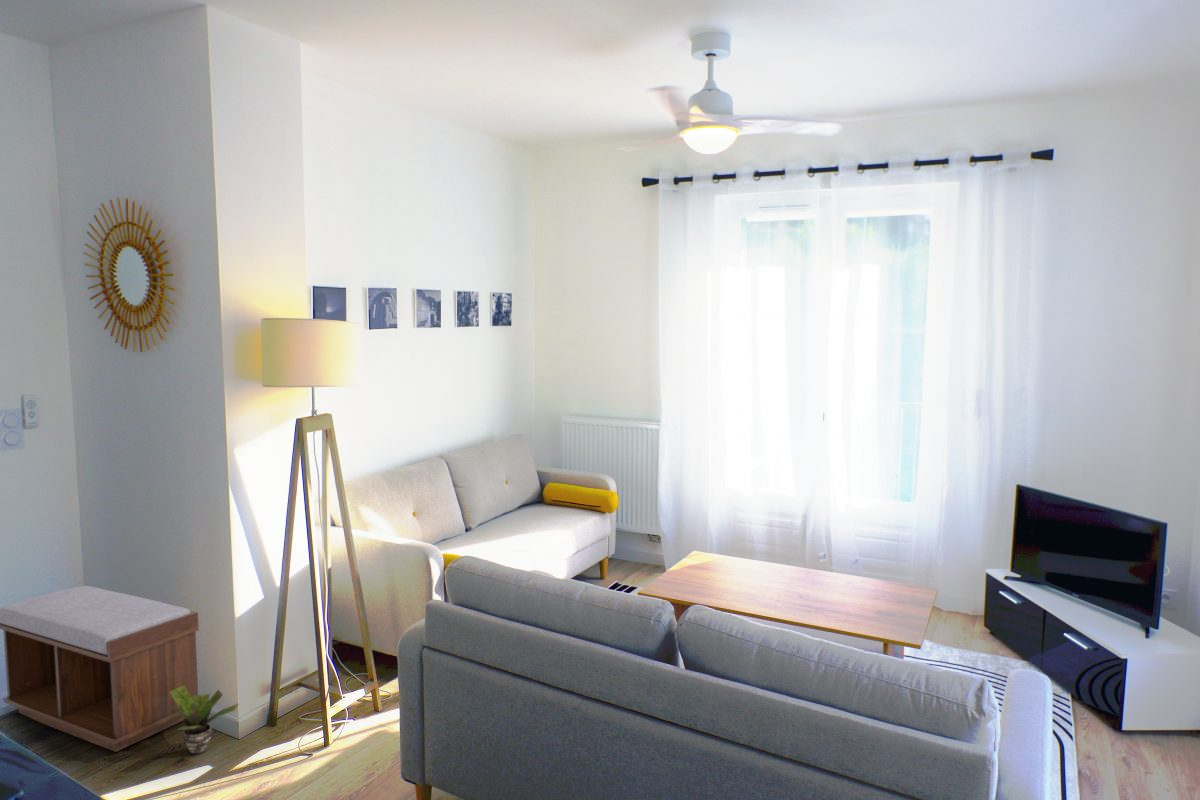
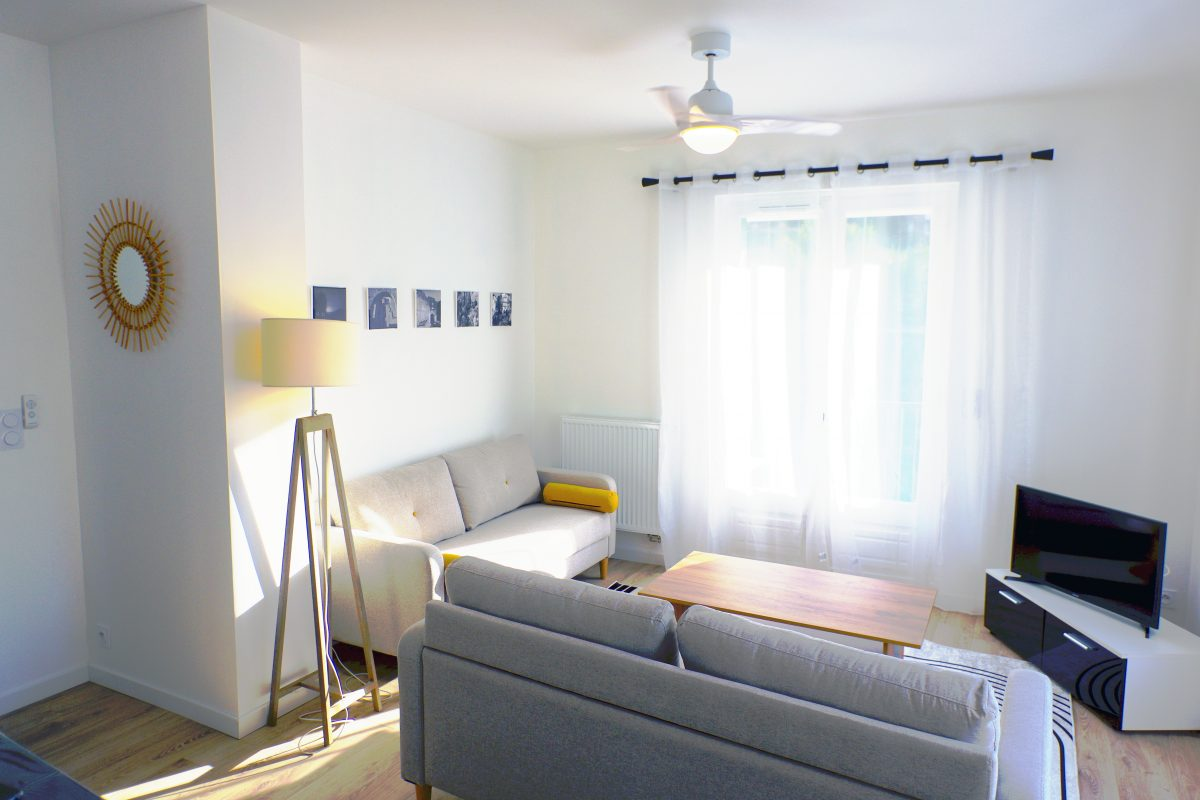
- potted plant (195, 722)
- bench (98, 661)
